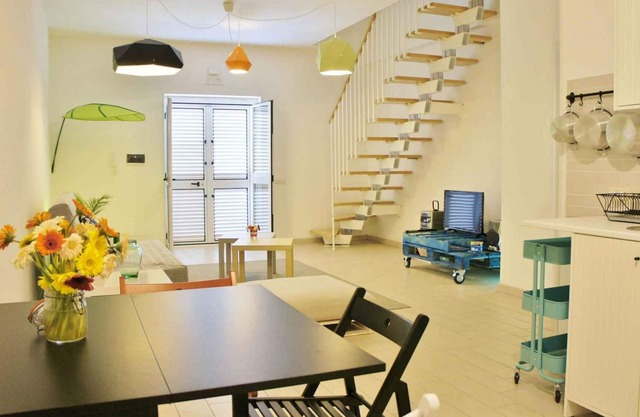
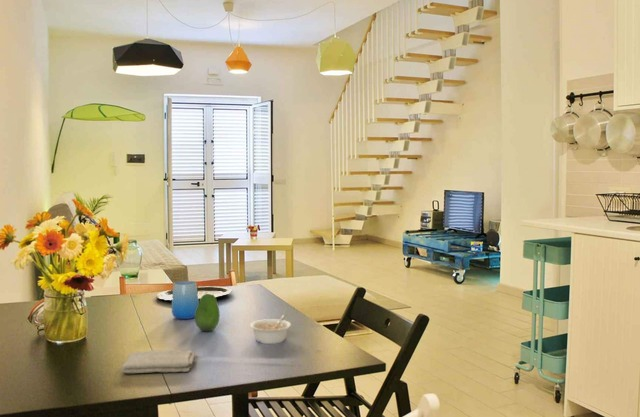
+ cup (185, 299)
+ washcloth (159, 360)
+ fruit (207, 312)
+ legume (270, 330)
+ plate (198, 294)
